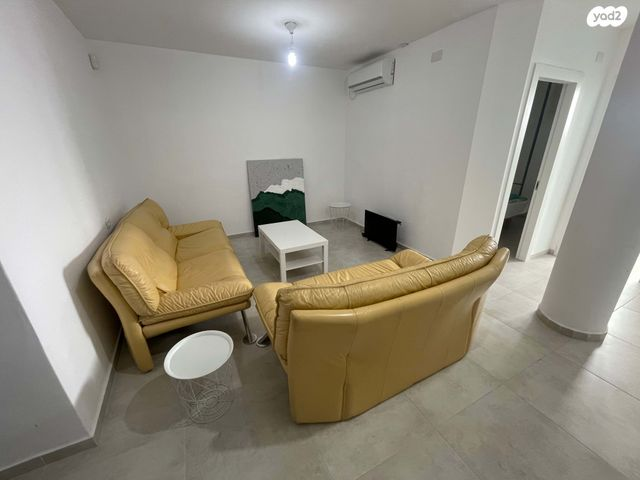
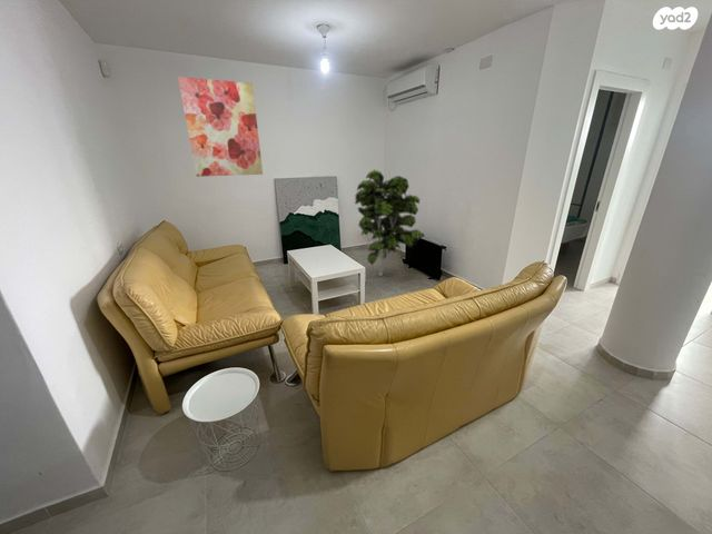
+ wall art (224, 130)
+ indoor plant (387, 226)
